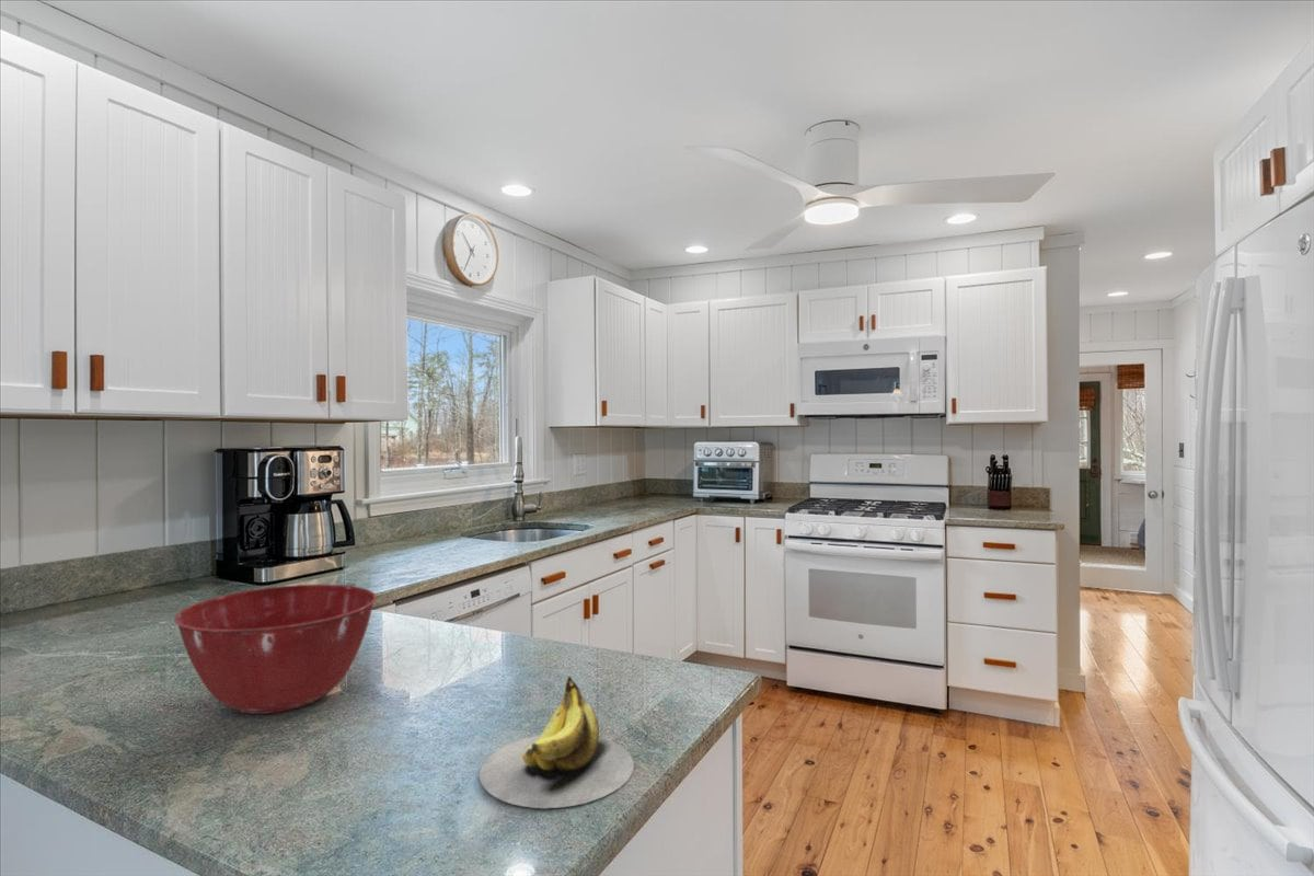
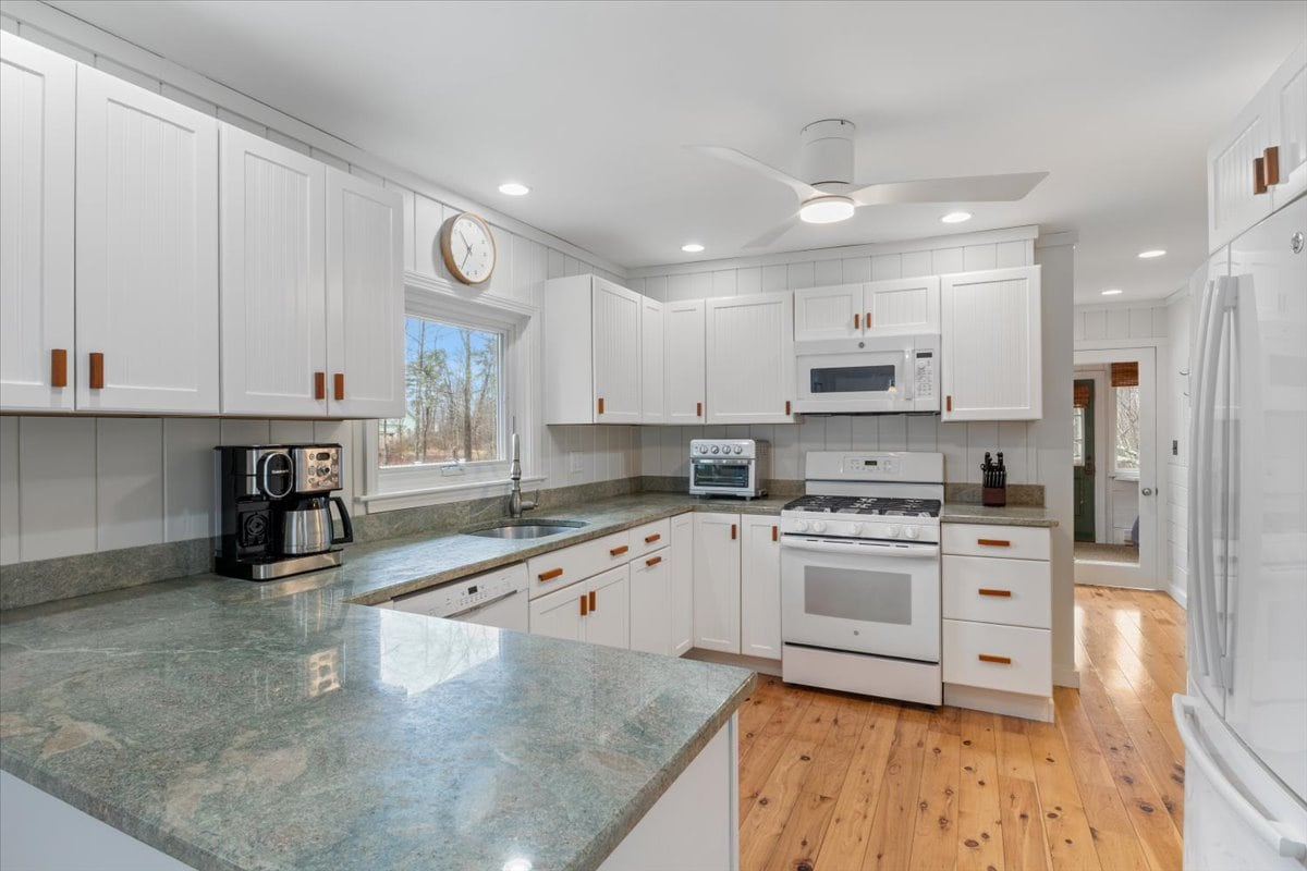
- banana (557, 728)
- mixing bowl (281, 649)
